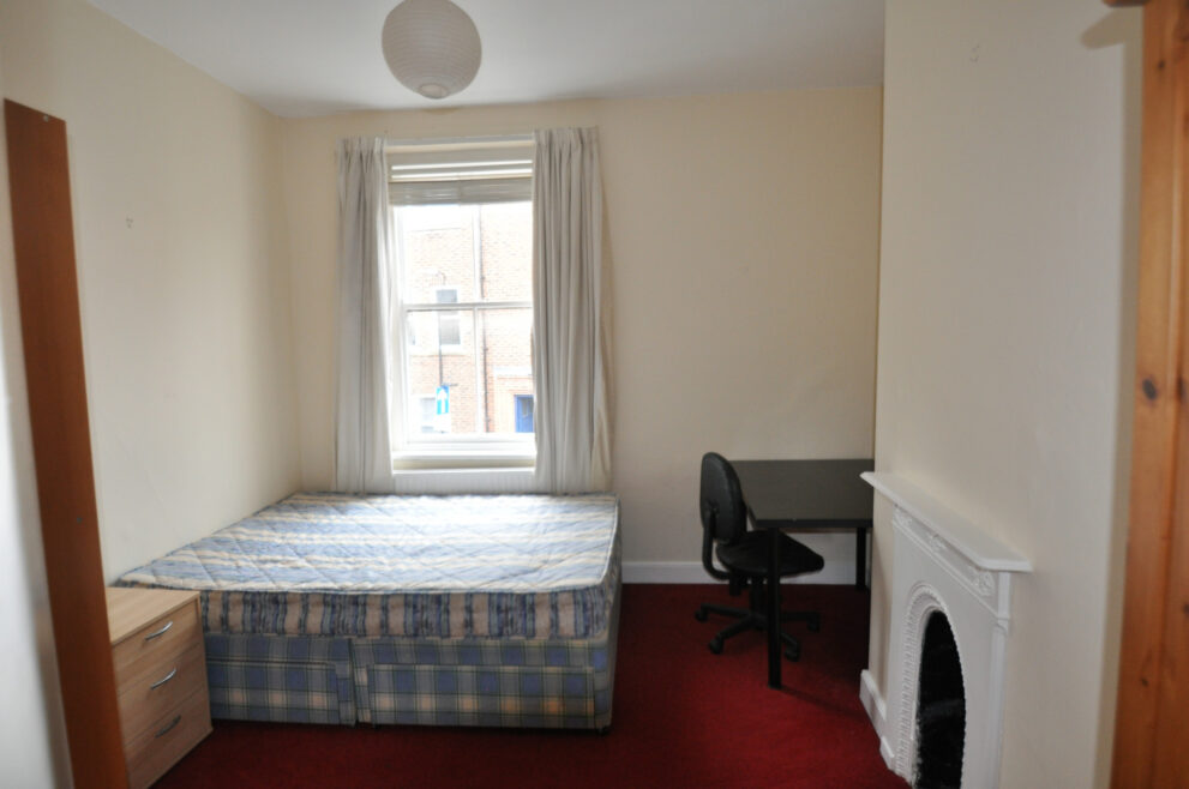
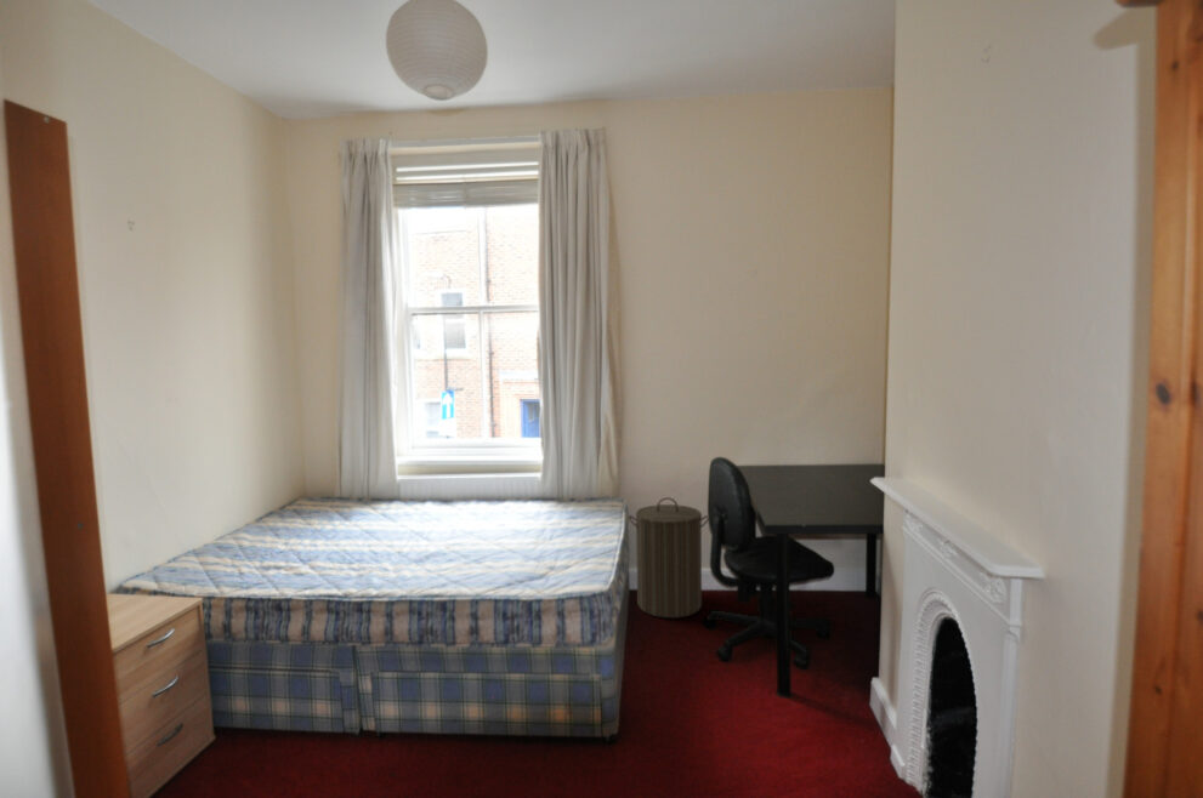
+ laundry hamper (669, 551)
